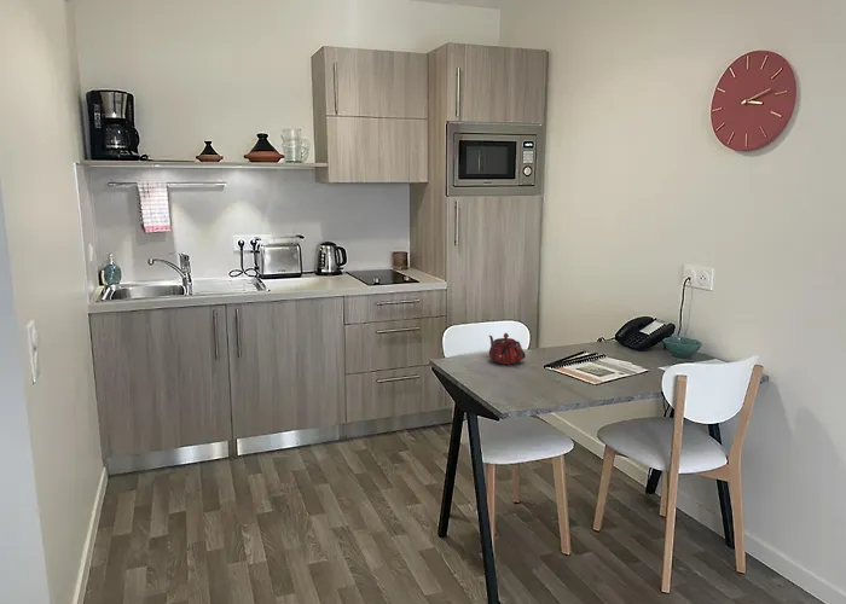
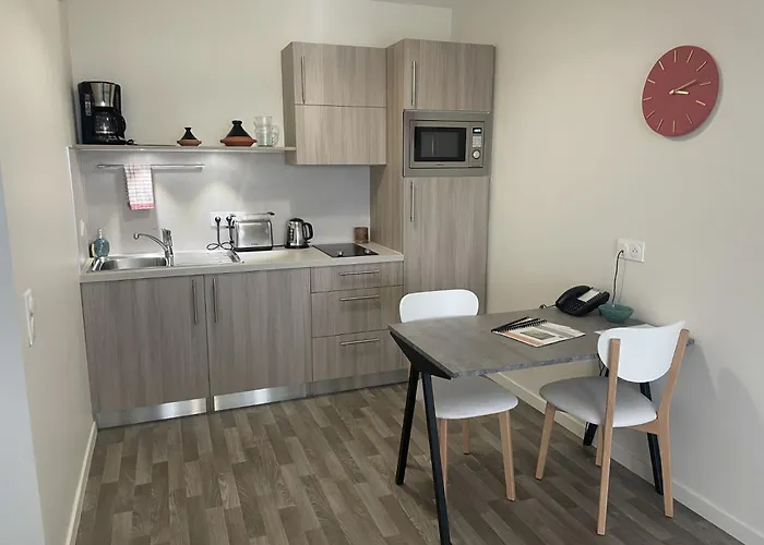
- teapot (504, 347)
